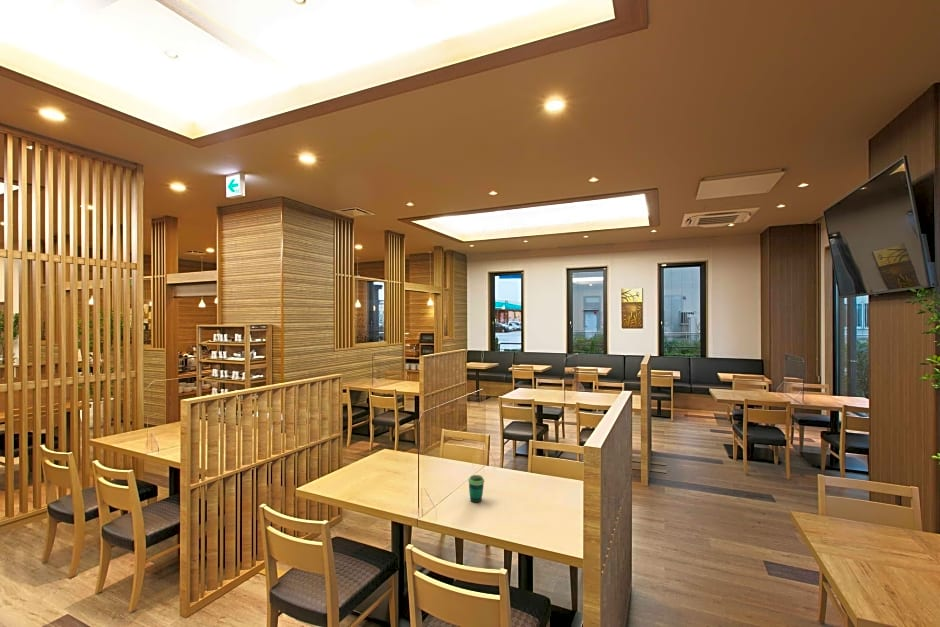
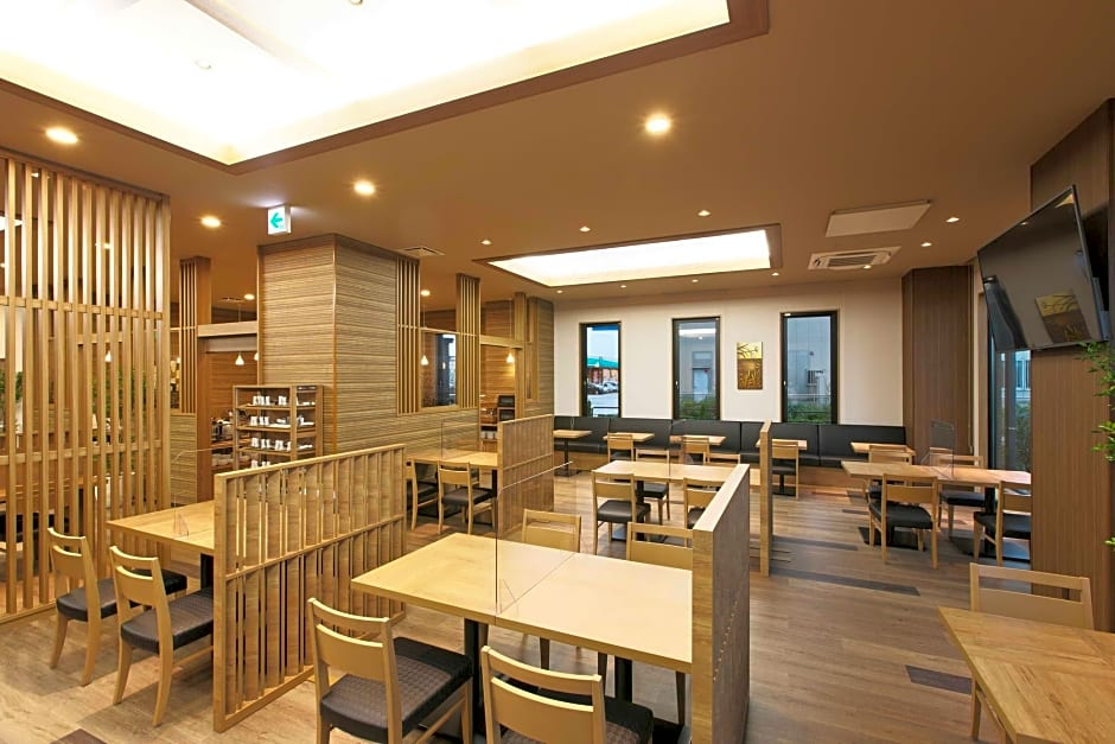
- cup (476, 489)
